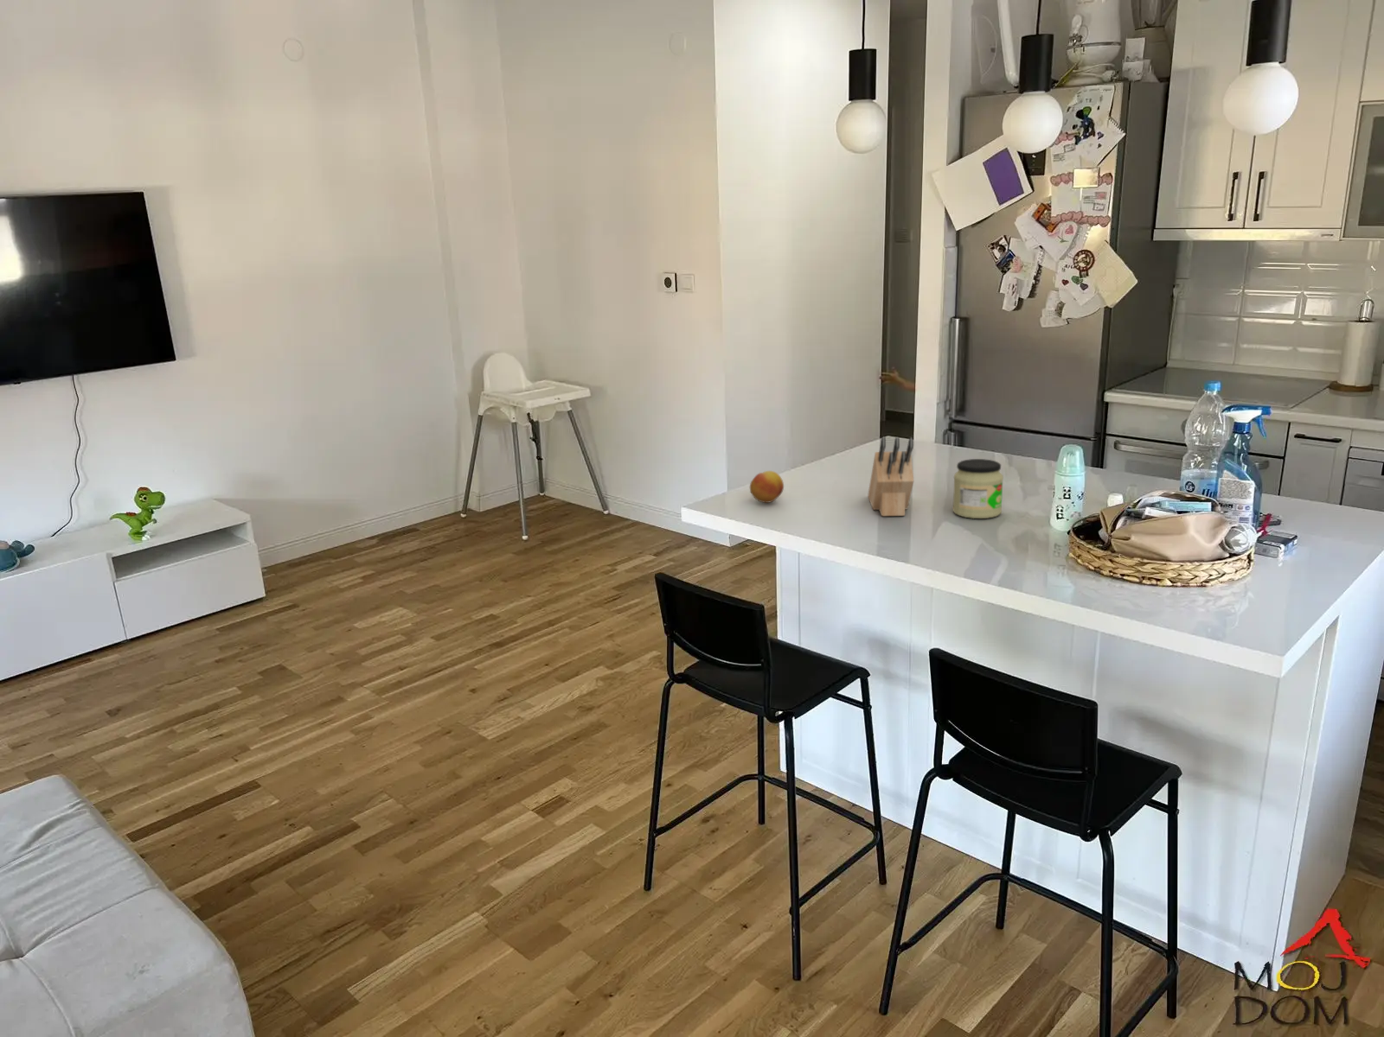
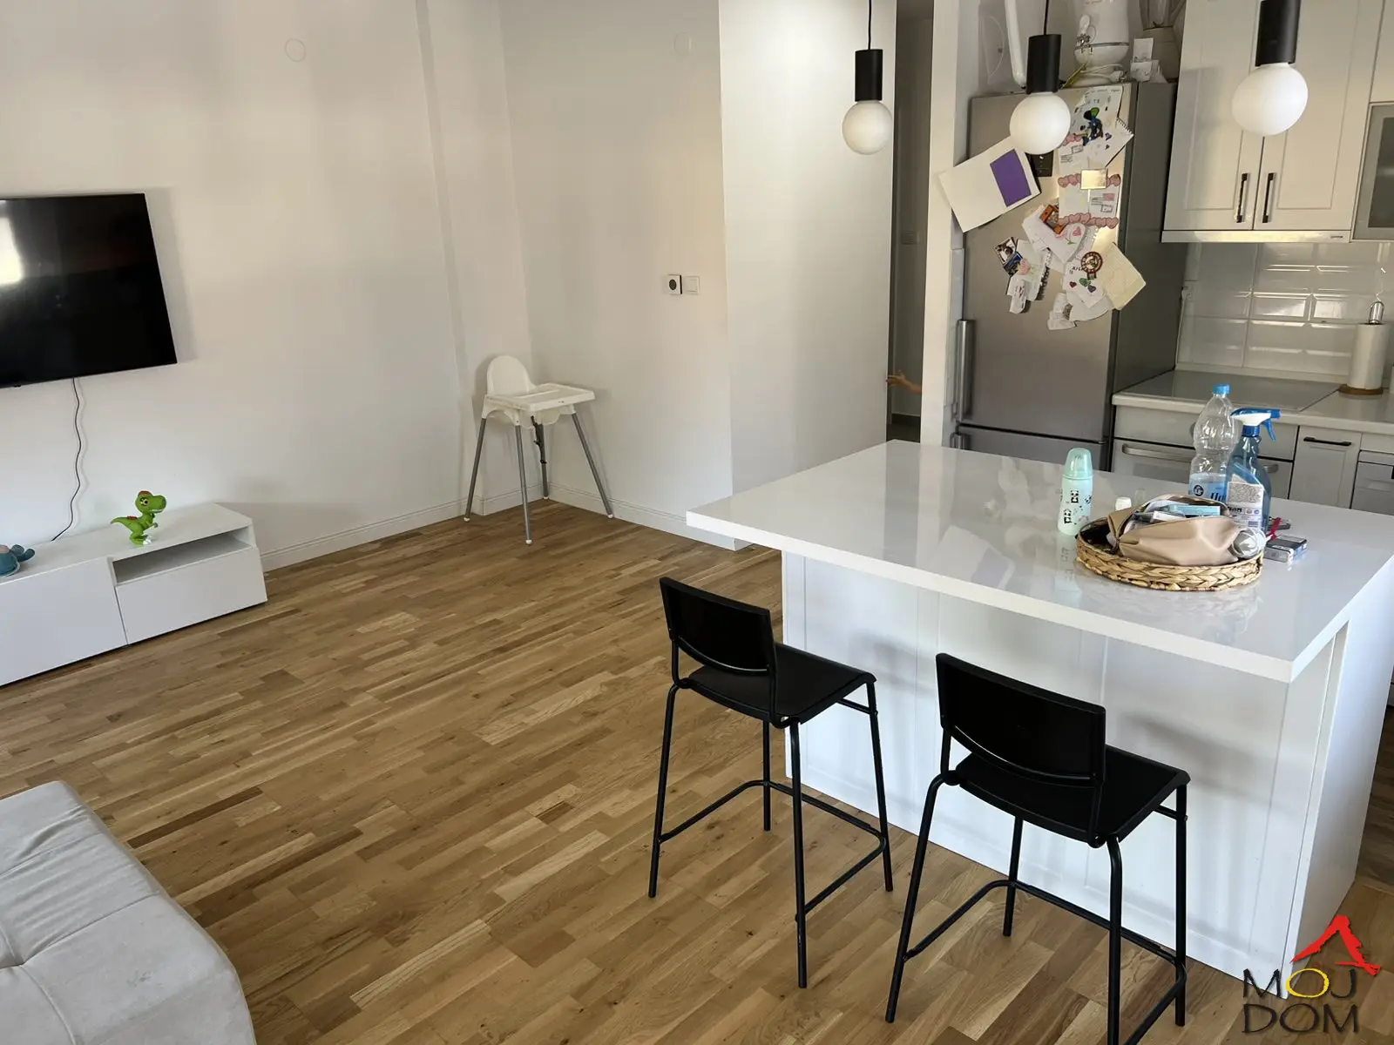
- fruit (766, 487)
- knife block (891, 469)
- jar (978, 487)
